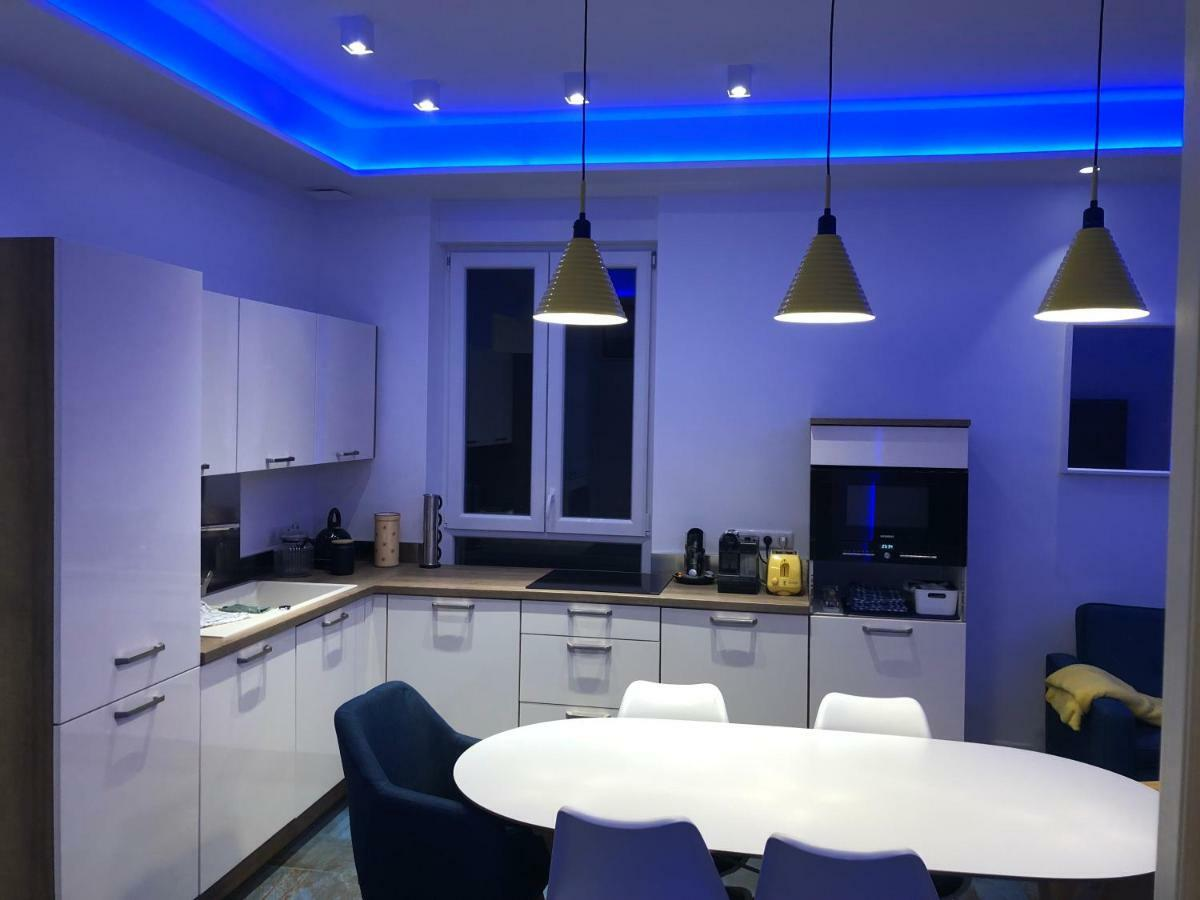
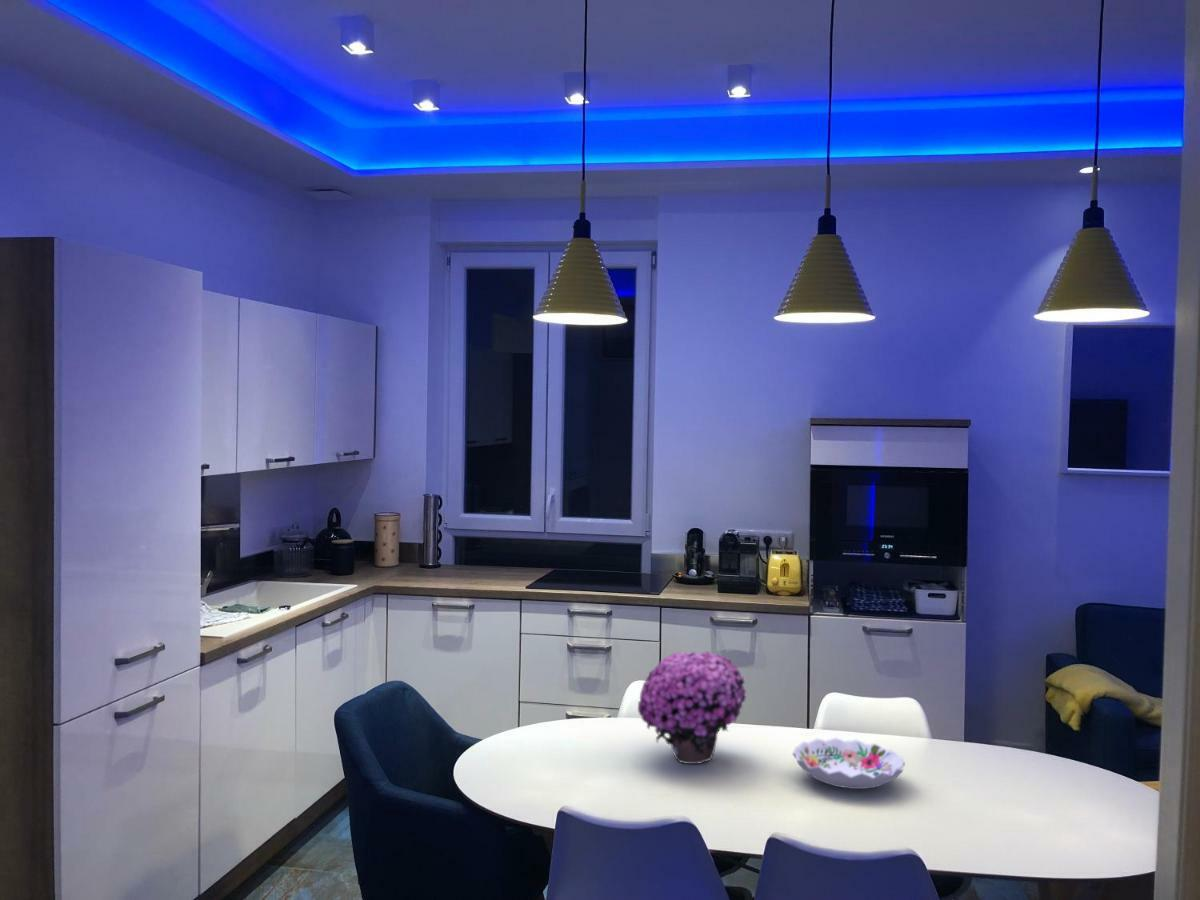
+ flower (691, 703)
+ decorative bowl (847, 767)
